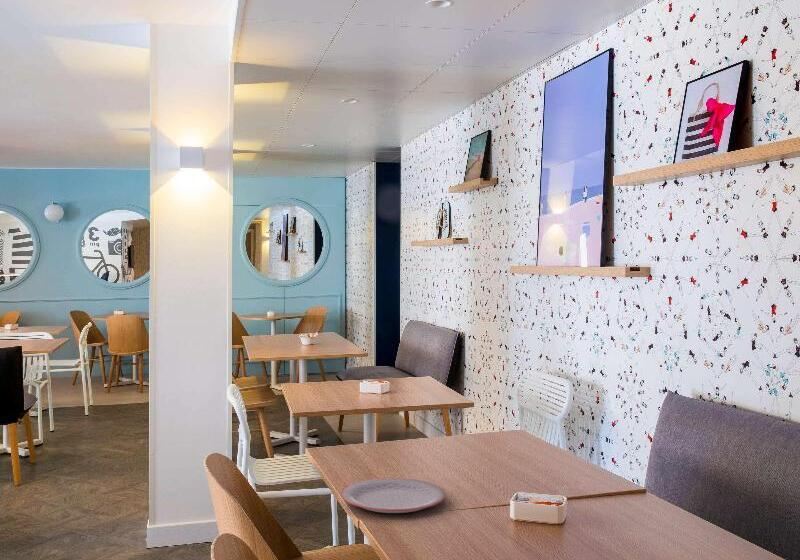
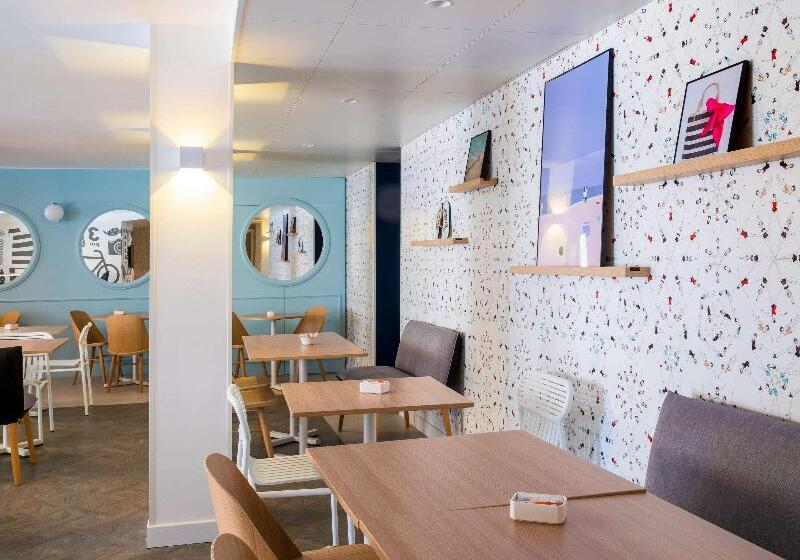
- plate (393, 497)
